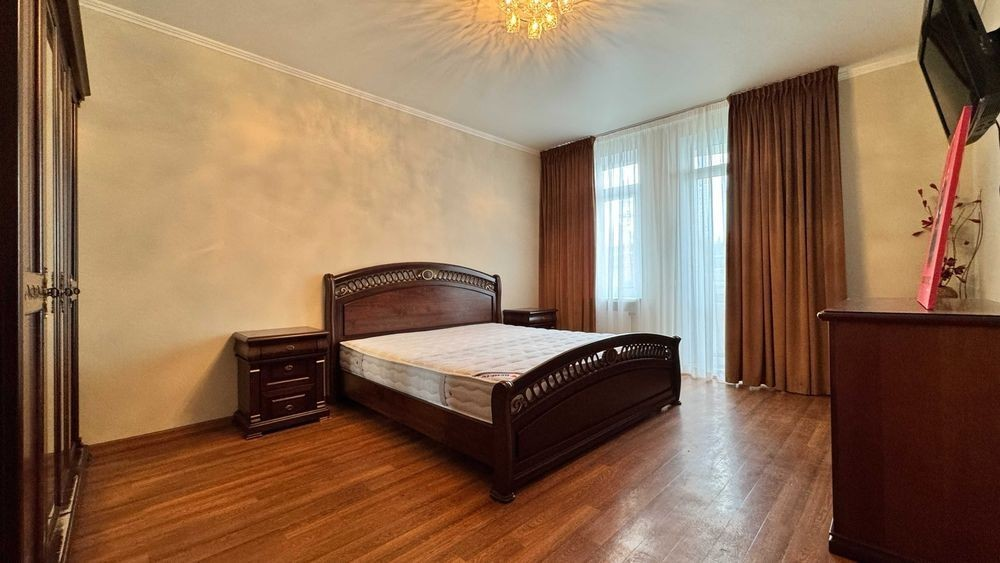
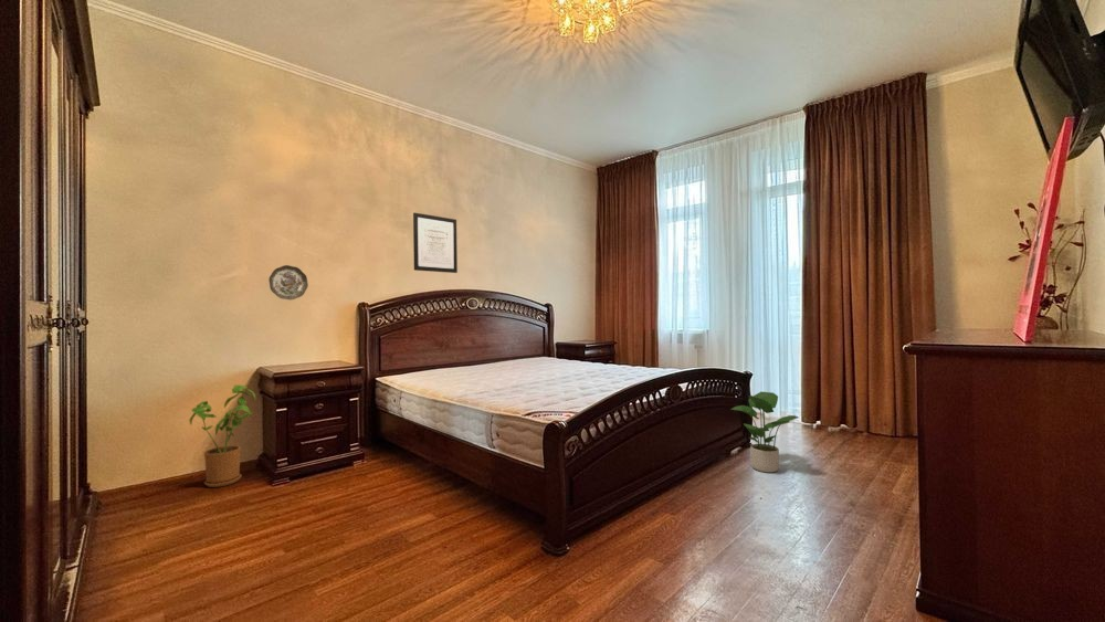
+ wall art (435, 243)
+ house plant (227, 434)
+ decorative plate (288, 282)
+ potted plant (768, 430)
